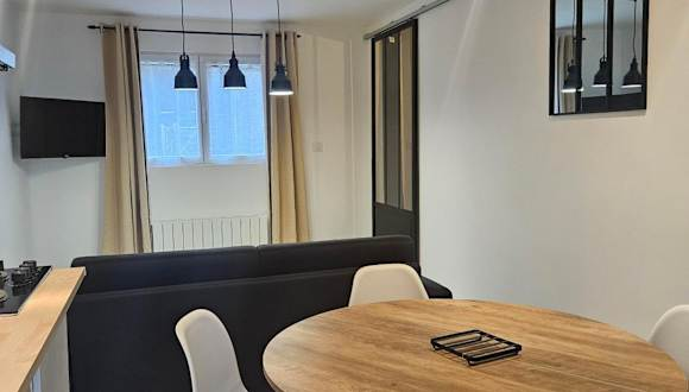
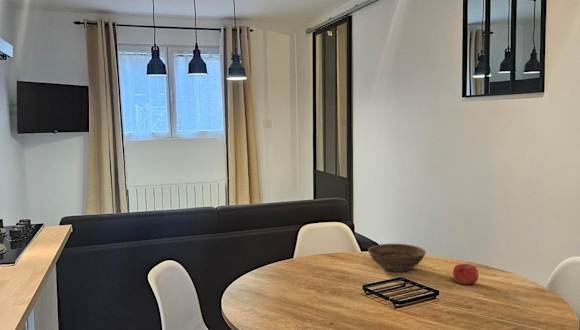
+ fruit (465, 273)
+ bowl (396, 259)
